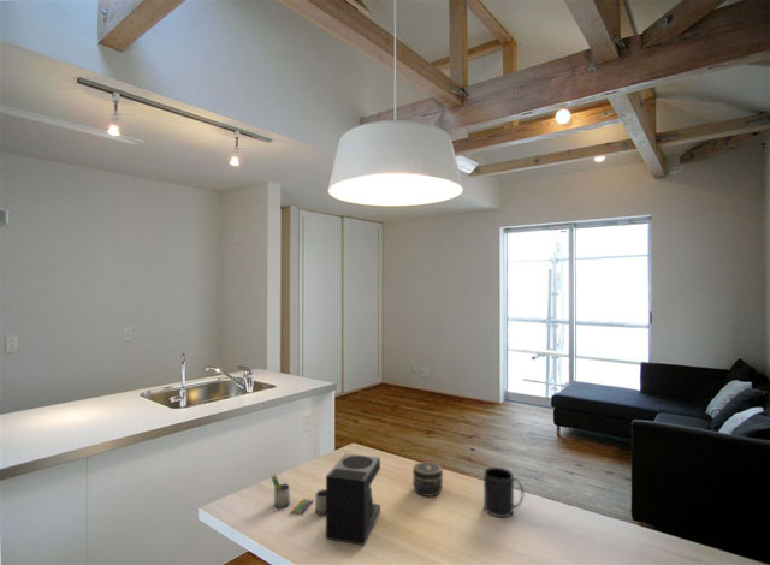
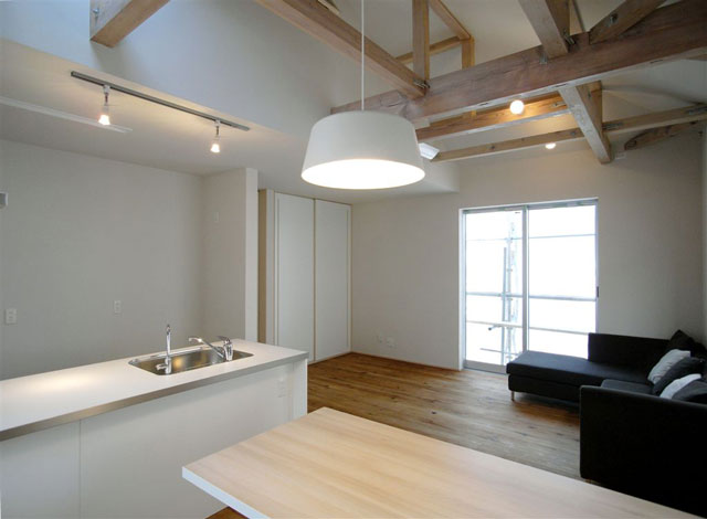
- jar (427, 478)
- mug (503, 492)
- coffee maker (318, 490)
